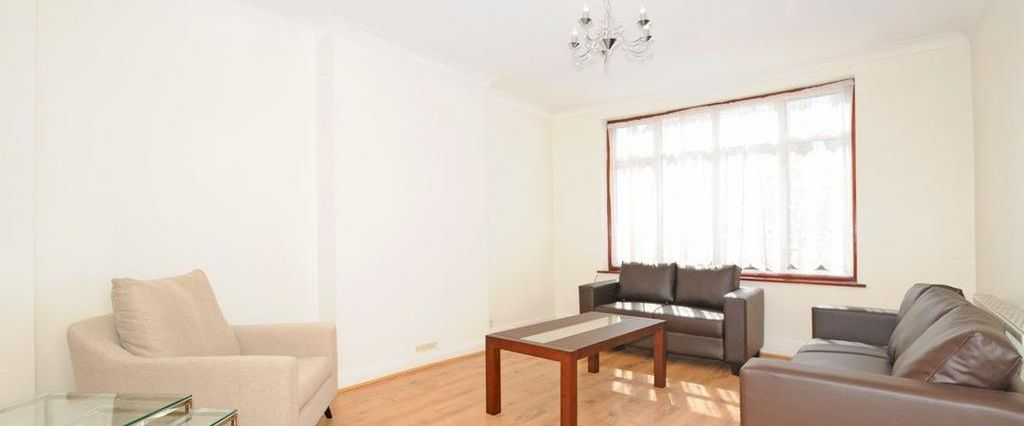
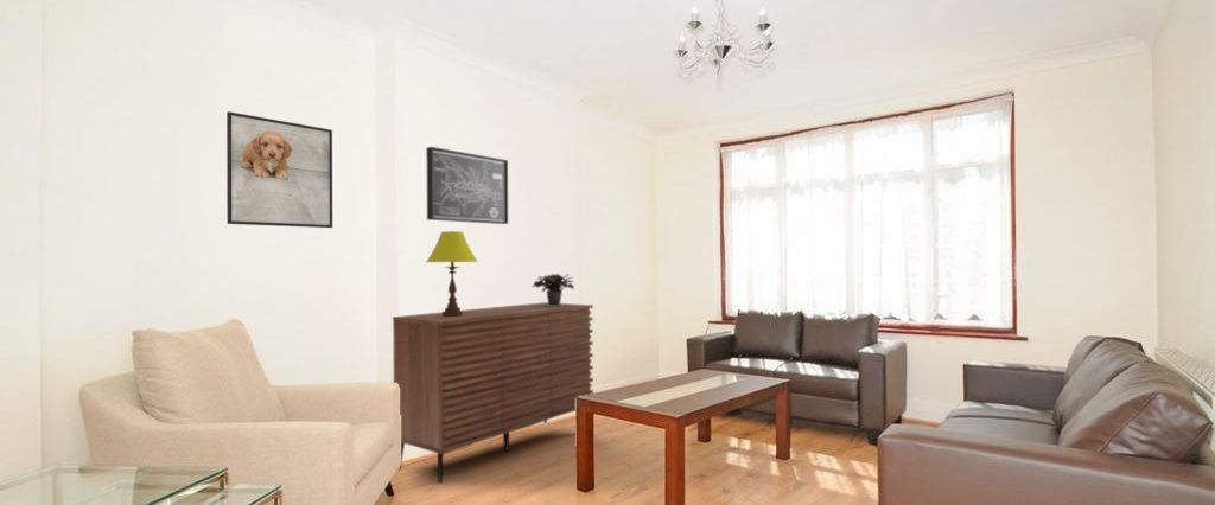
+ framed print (282, 173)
+ sideboard (502, 379)
+ potted plant (553, 288)
+ table lamp (452, 273)
+ wall art (470, 187)
